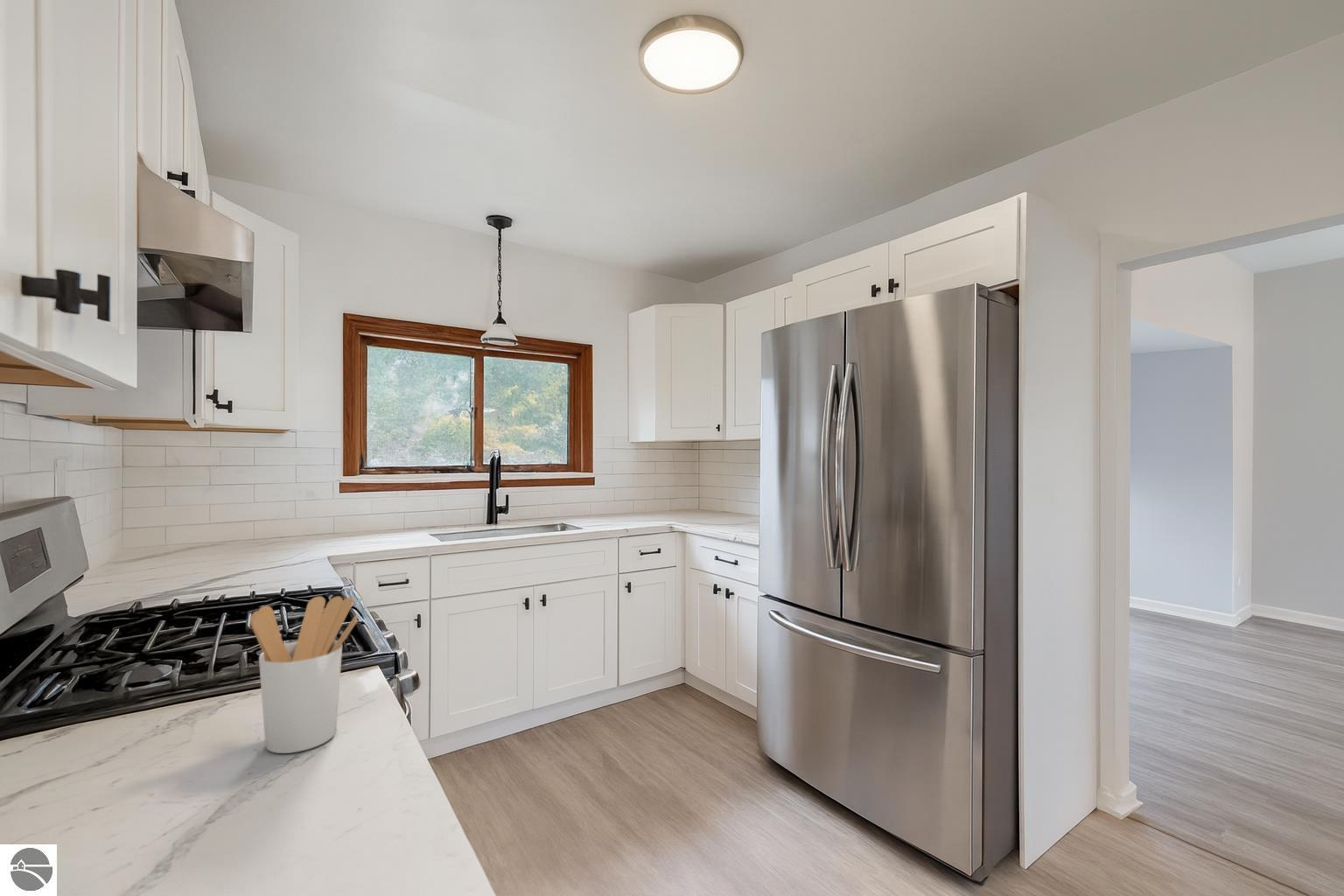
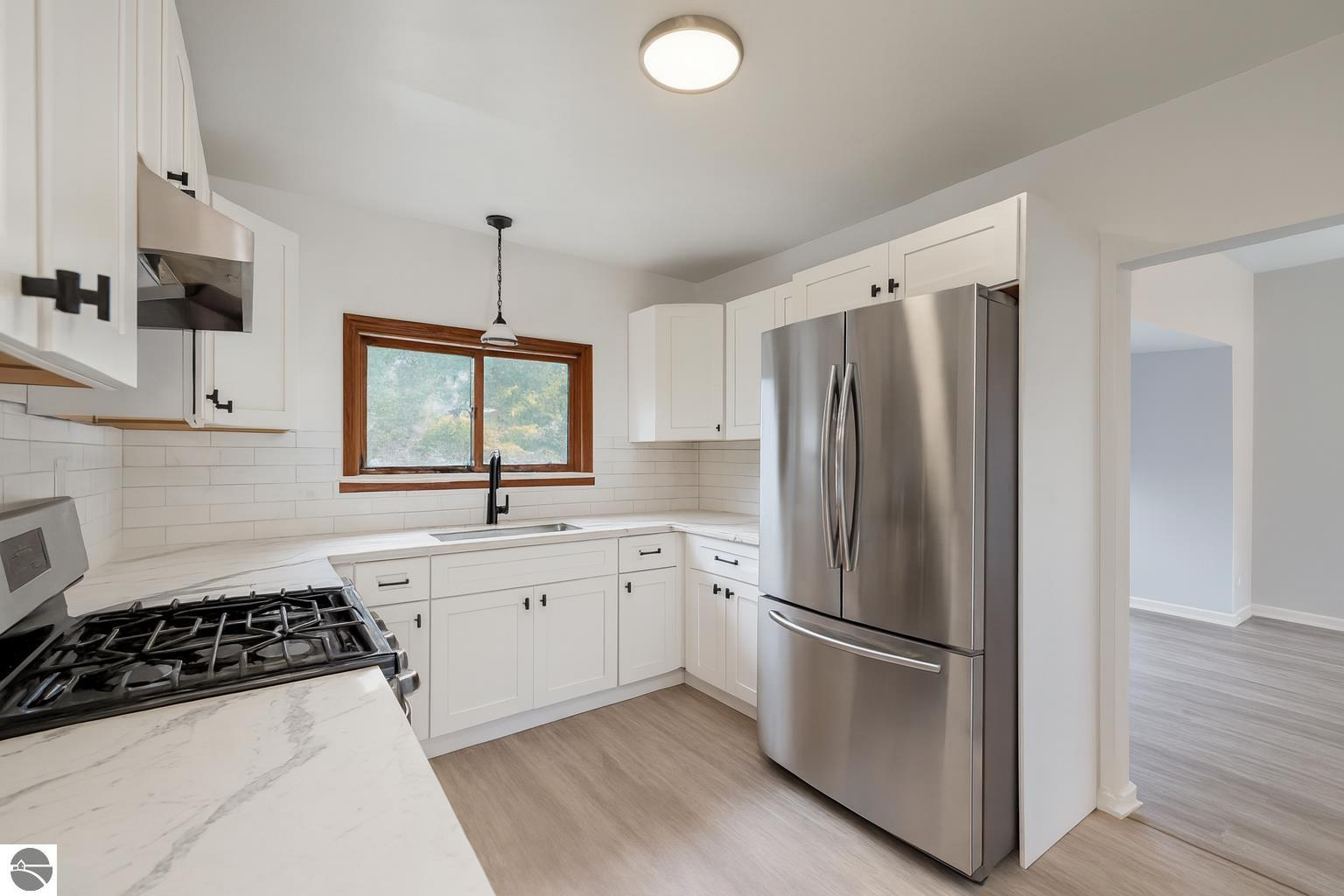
- utensil holder (311, 665)
